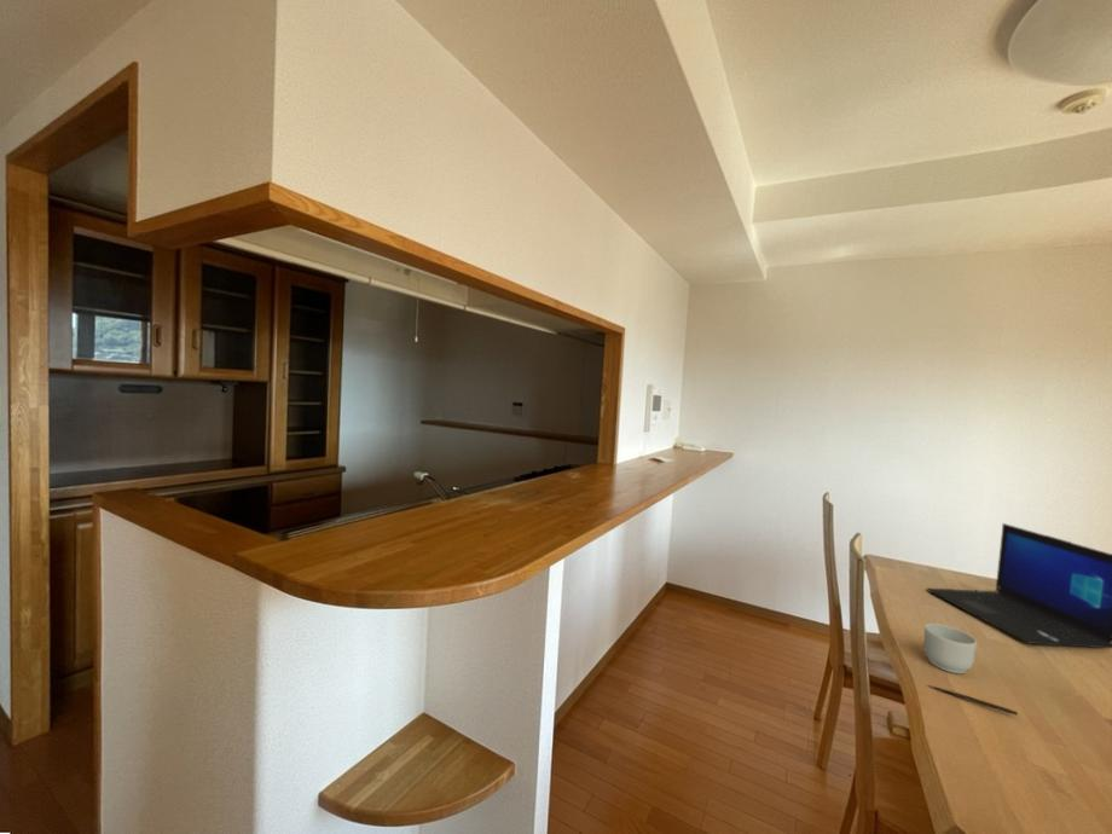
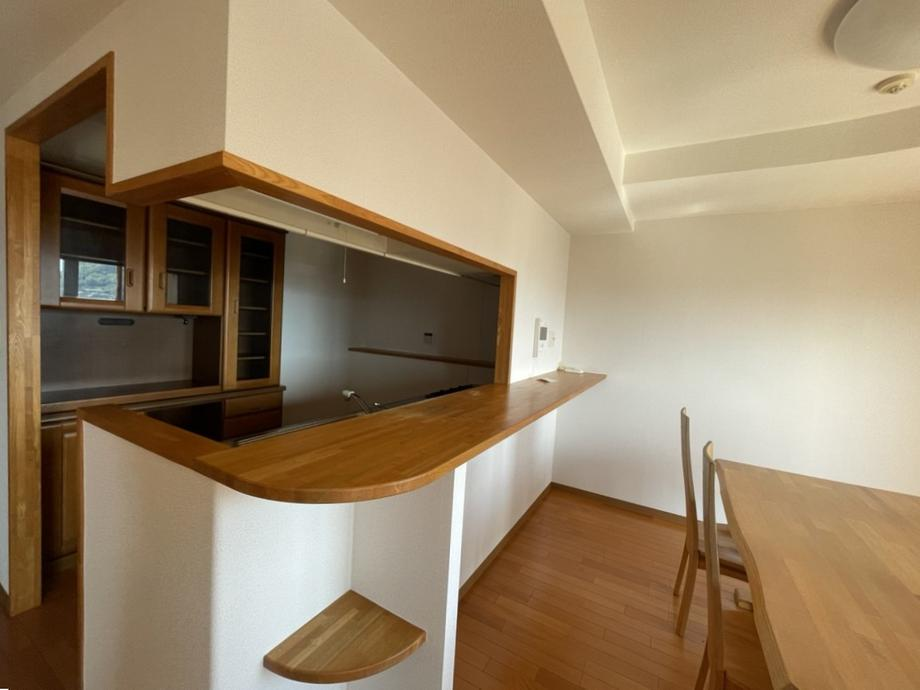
- laptop (1015, 577)
- pen (969, 697)
- mug (948, 647)
